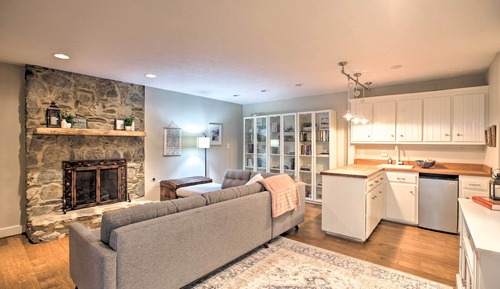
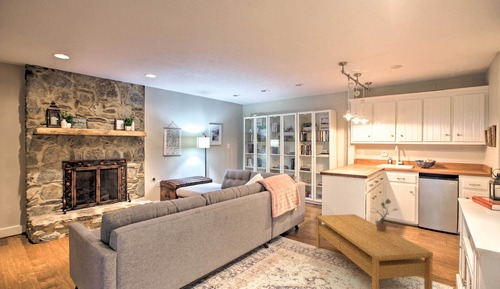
+ coffee table (362, 249)
+ potted plant (381, 214)
